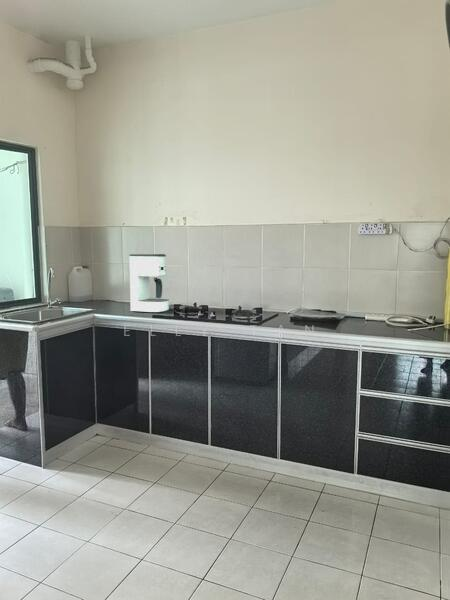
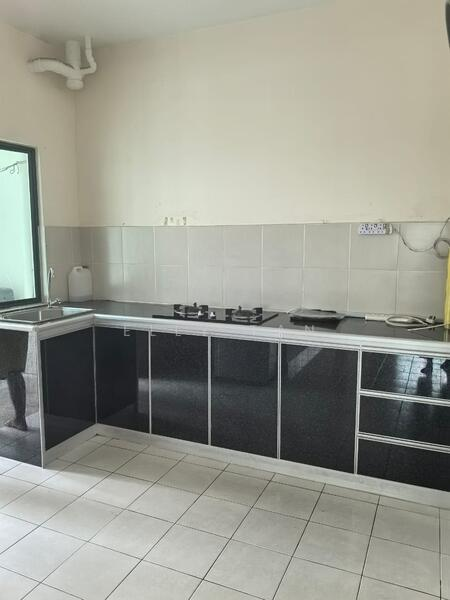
- coffee maker (154, 280)
